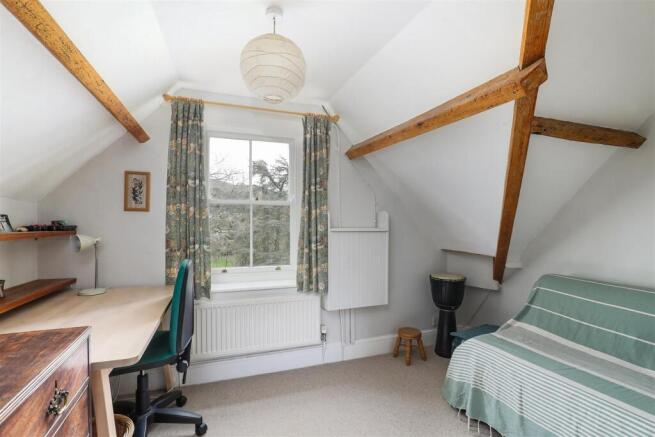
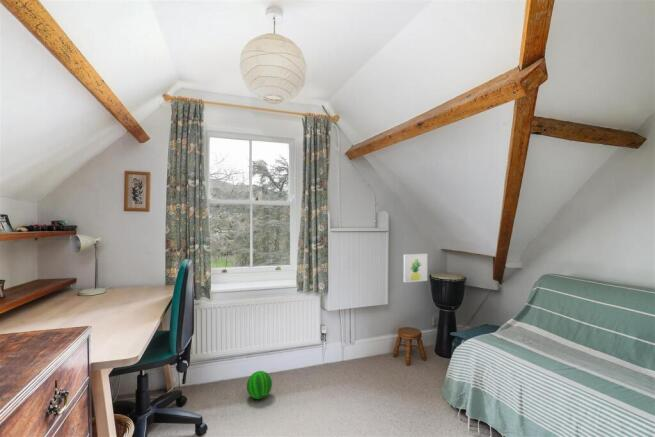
+ wall art (415, 267)
+ ball (259, 384)
